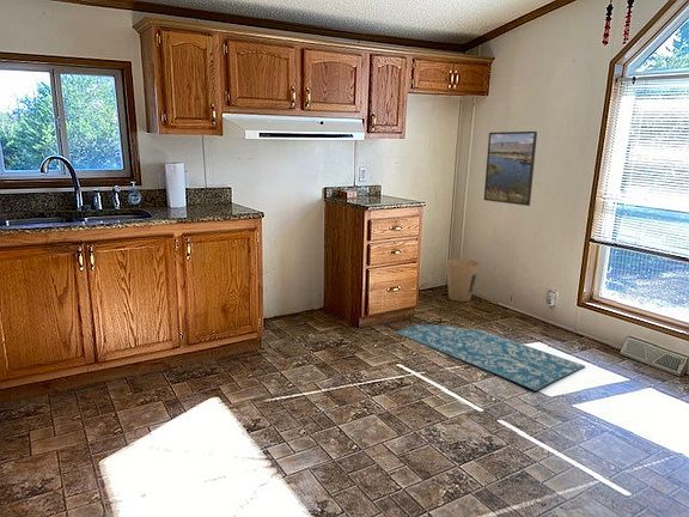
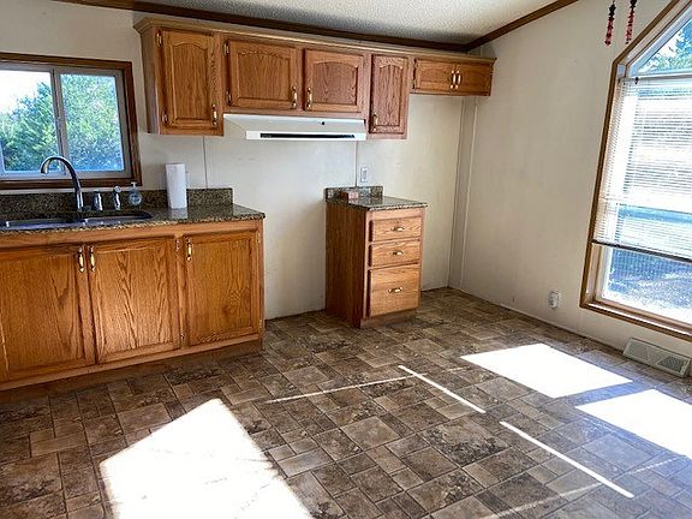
- trash can (461, 280)
- rug (482, 347)
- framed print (508, 168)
